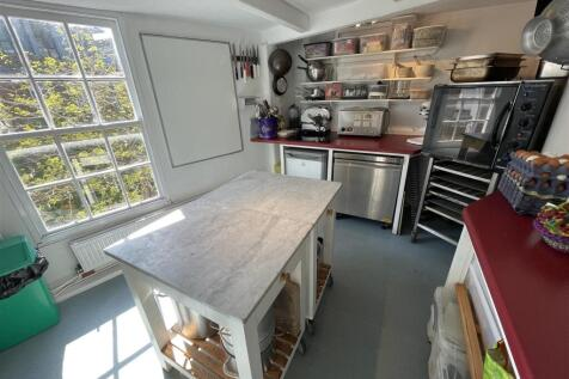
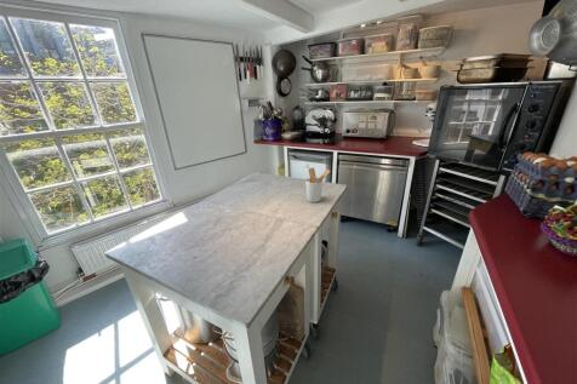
+ utensil holder (318, 184)
